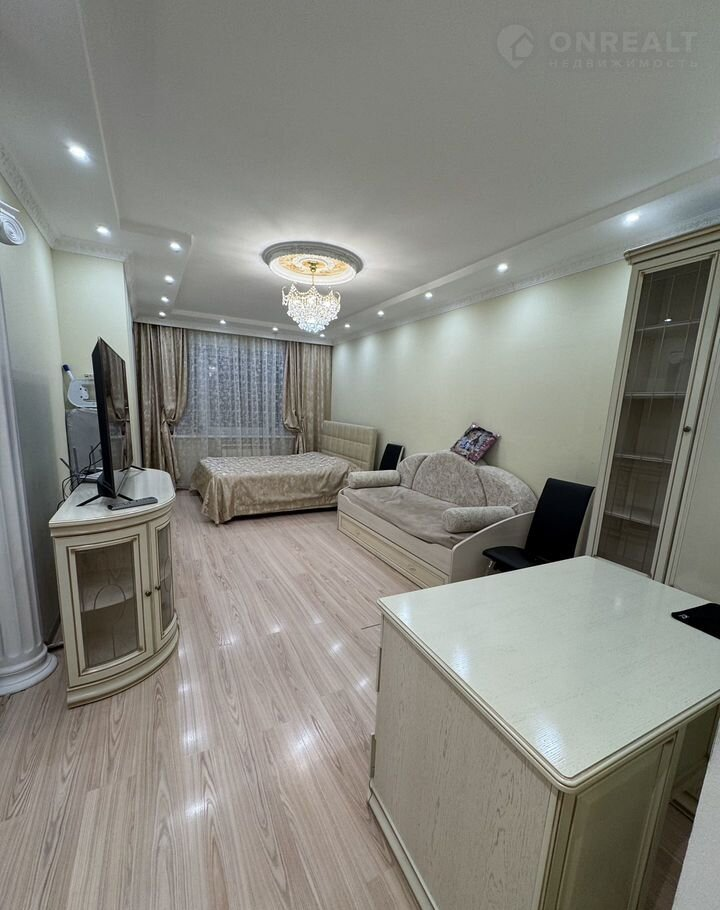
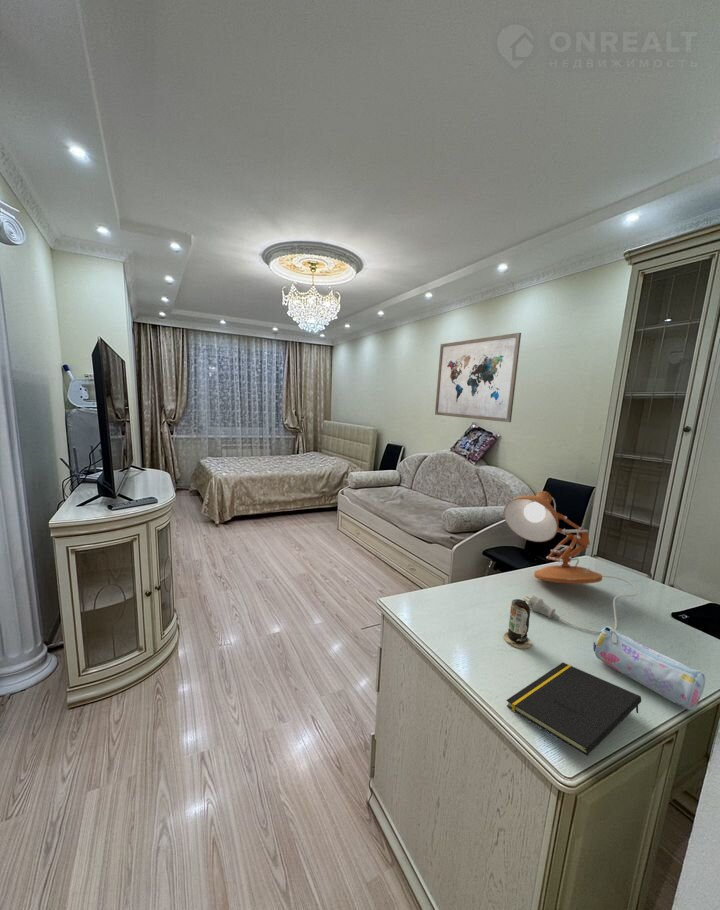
+ can (519, 621)
+ desk lamp (569, 551)
+ wall art (472, 379)
+ pencil case (646, 664)
+ notepad (573, 701)
